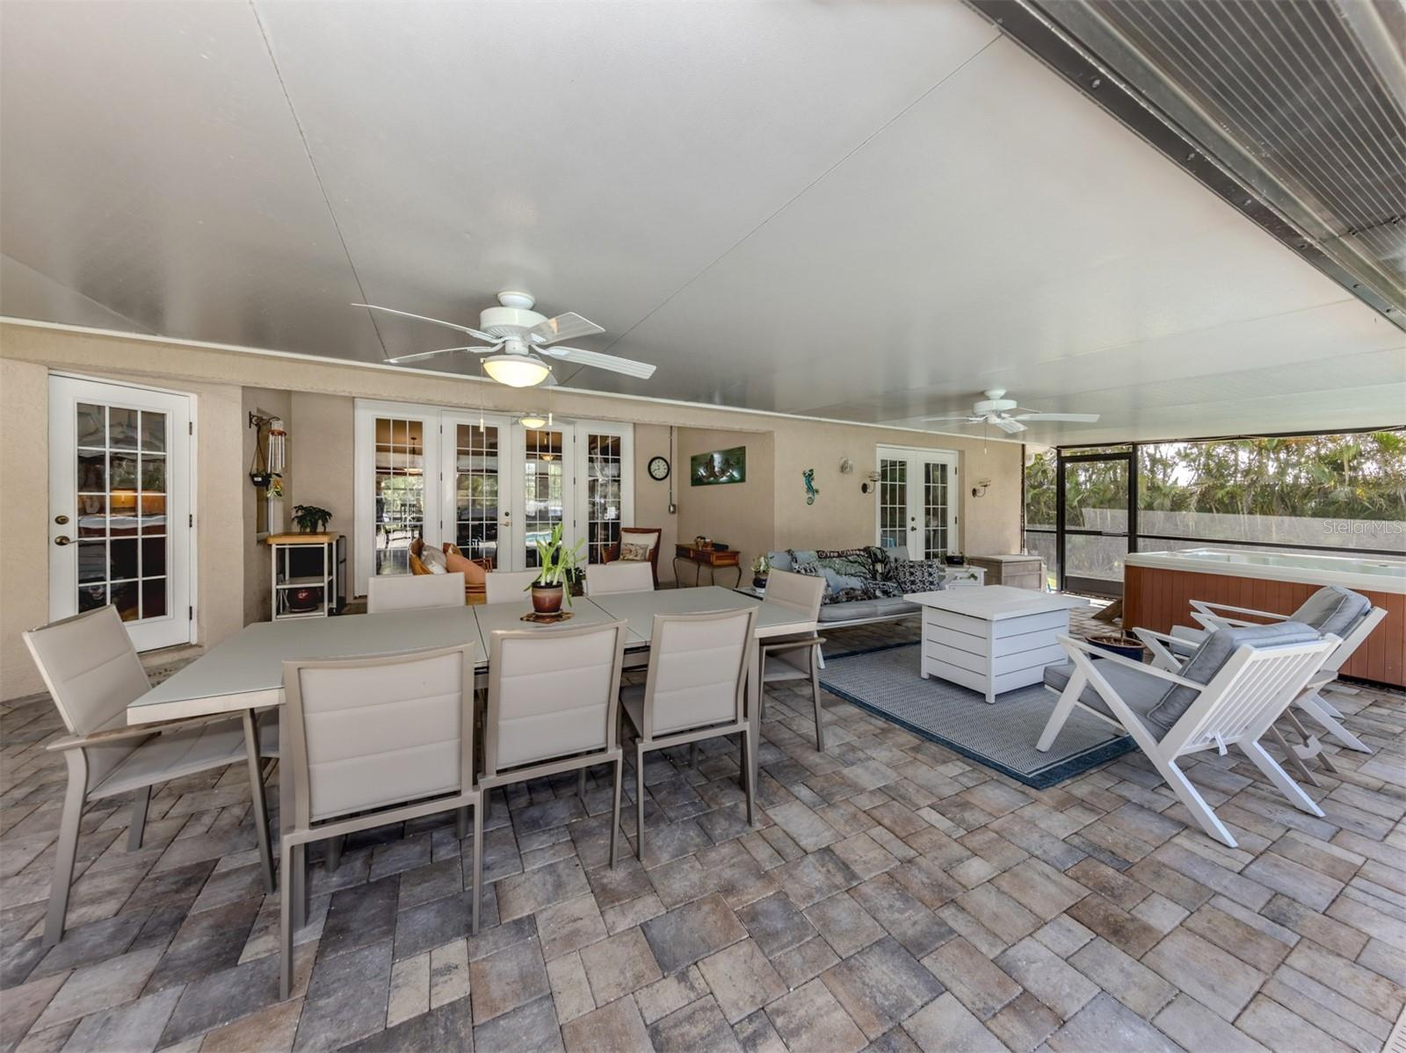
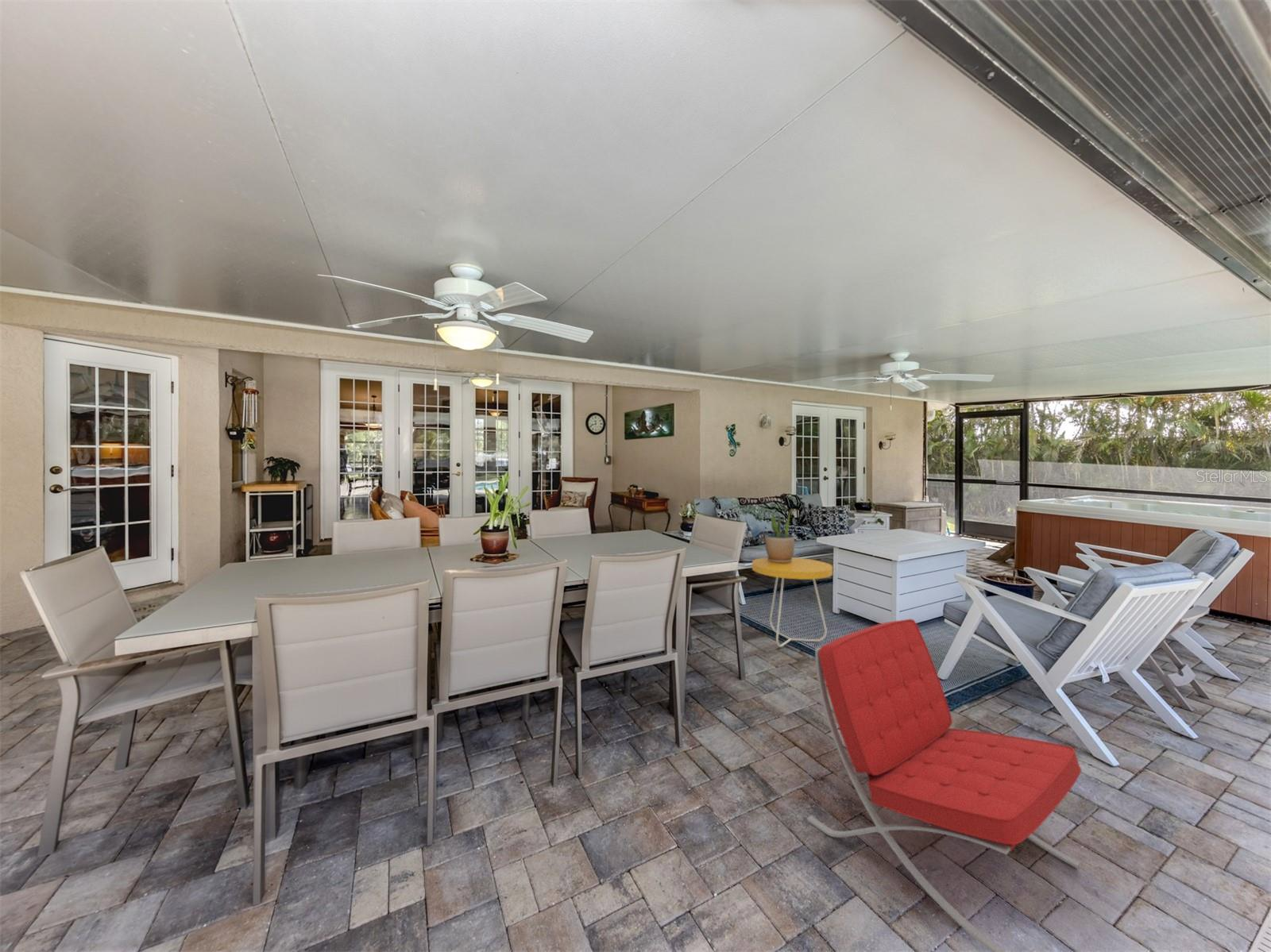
+ potted plant (779, 534)
+ side table (782, 599)
+ lounge chair (936, 743)
